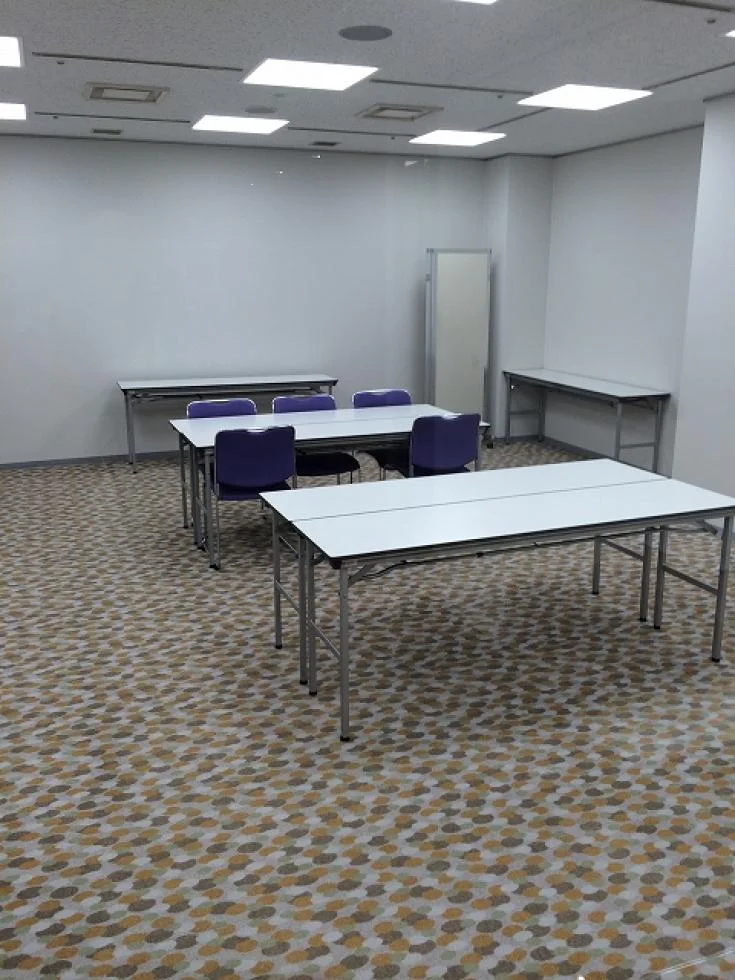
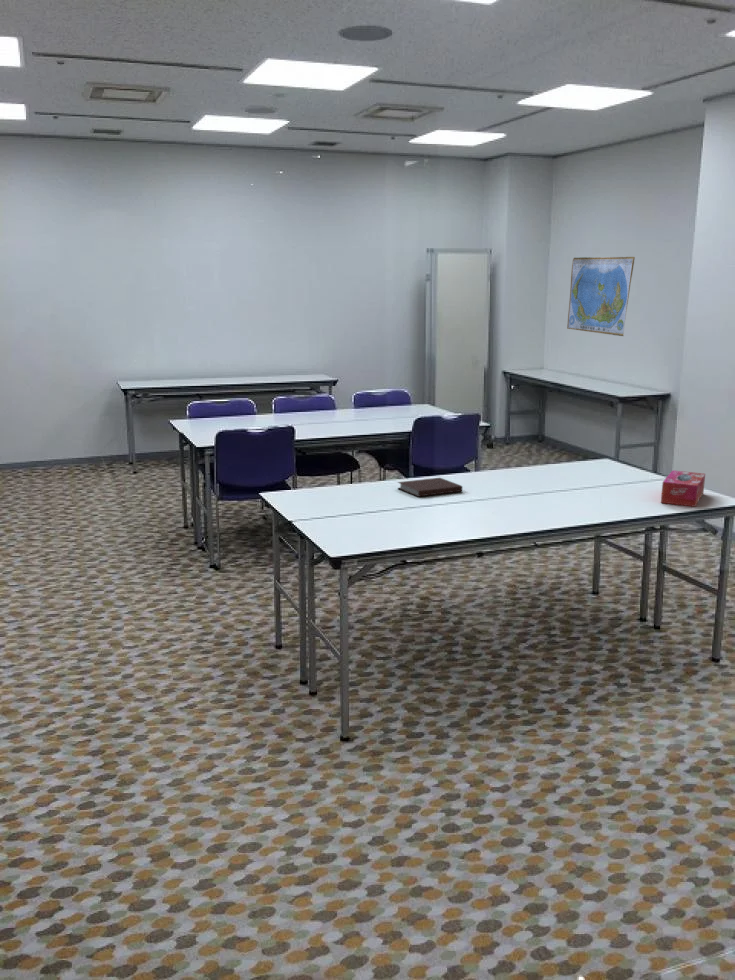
+ notebook (429, 487)
+ tissue box (683, 487)
+ world map (598, 295)
